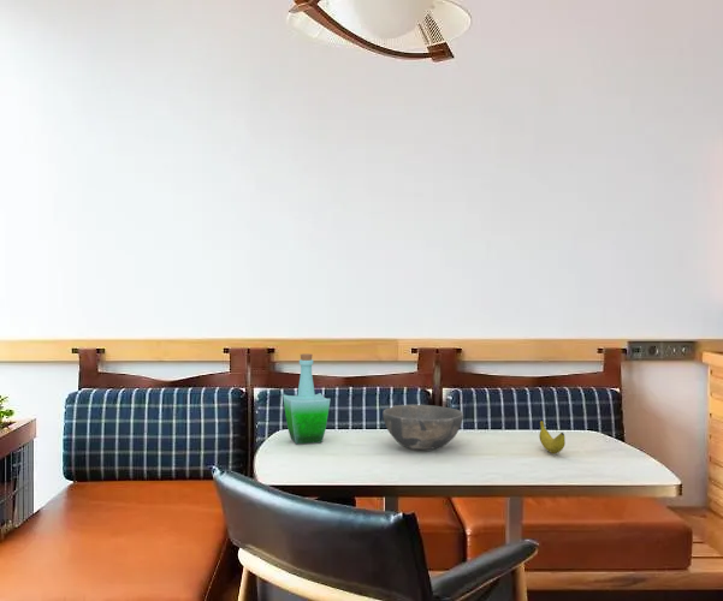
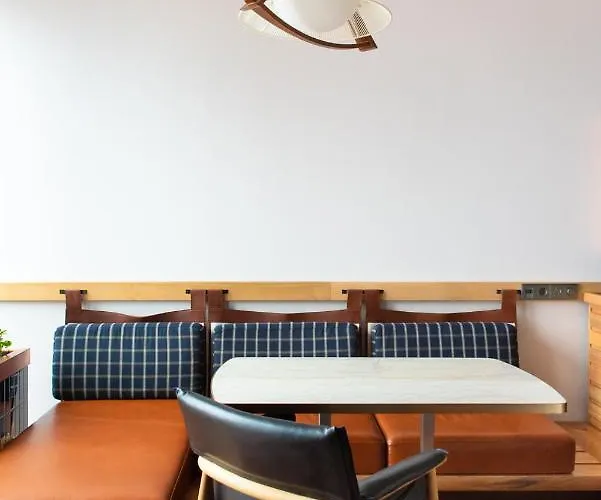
- bowl (422, 428)
- banana (551, 439)
- bottle (306, 397)
